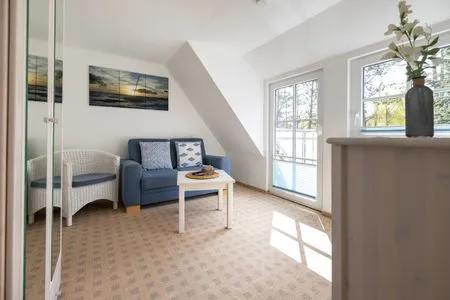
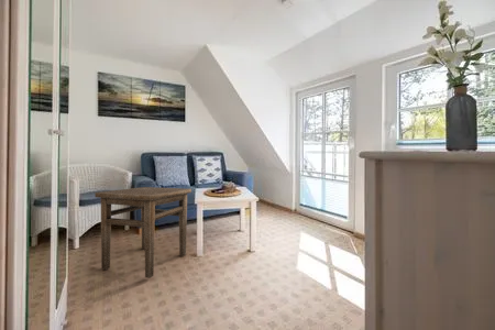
+ side table (146, 226)
